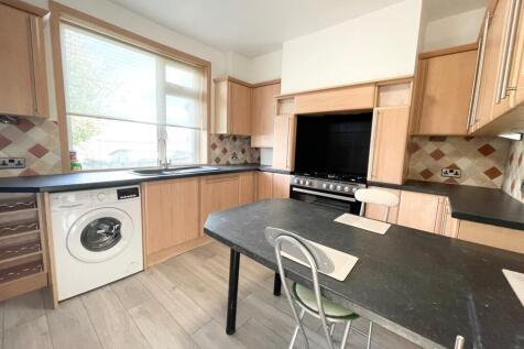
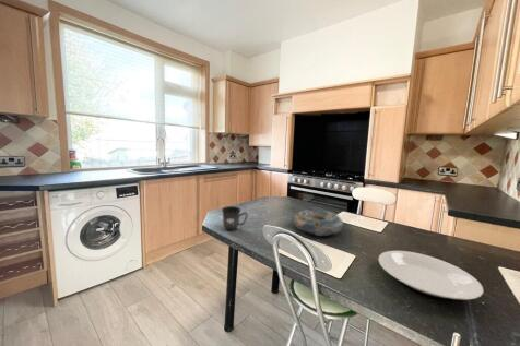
+ decorative bowl (318, 220)
+ mug (234, 218)
+ plate (424, 275)
